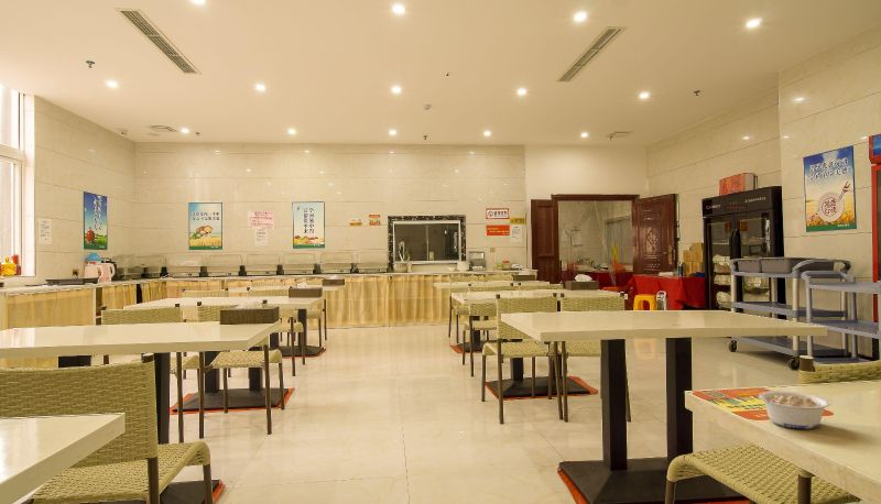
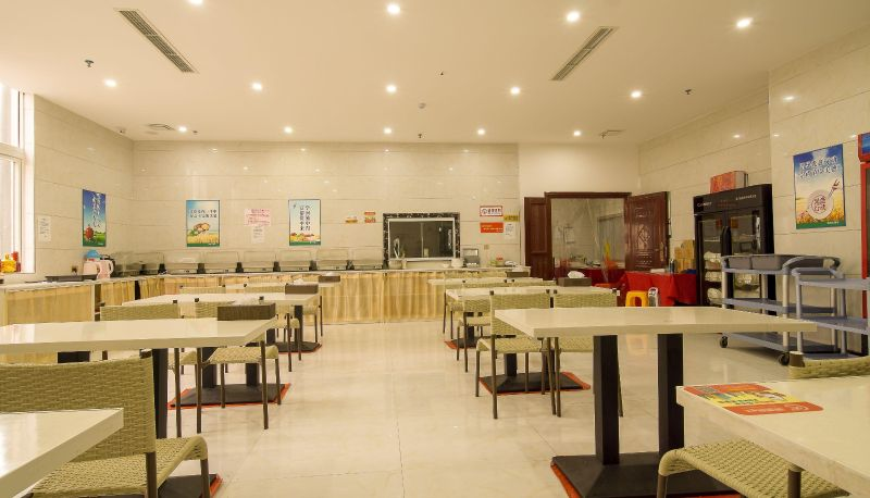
- legume (793, 408)
